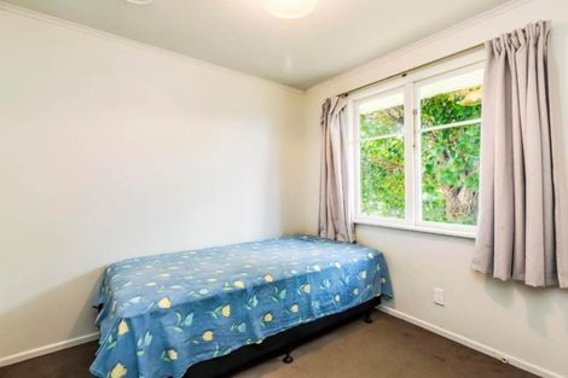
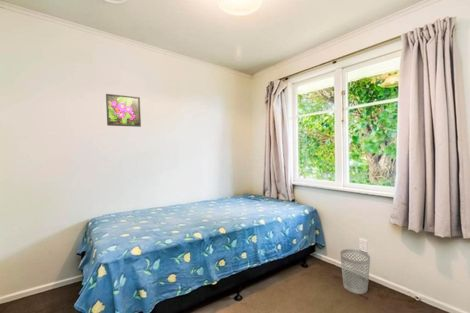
+ wastebasket (355, 271)
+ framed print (124, 110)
